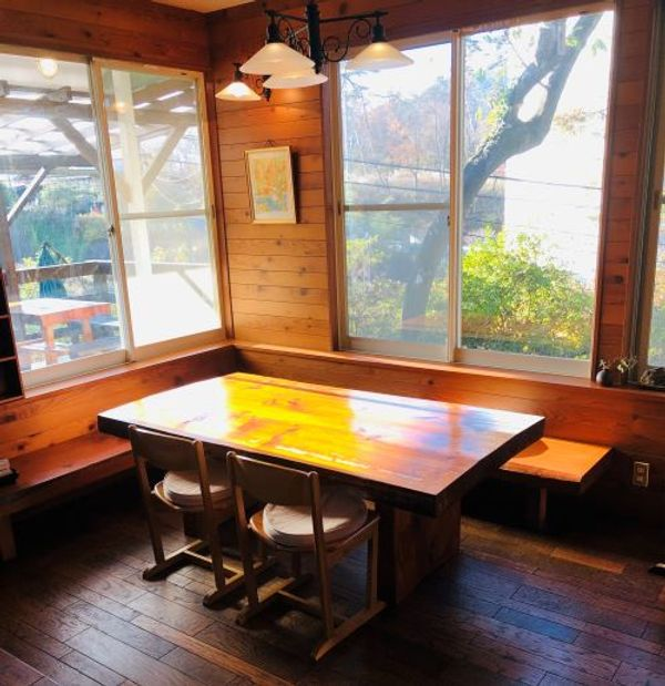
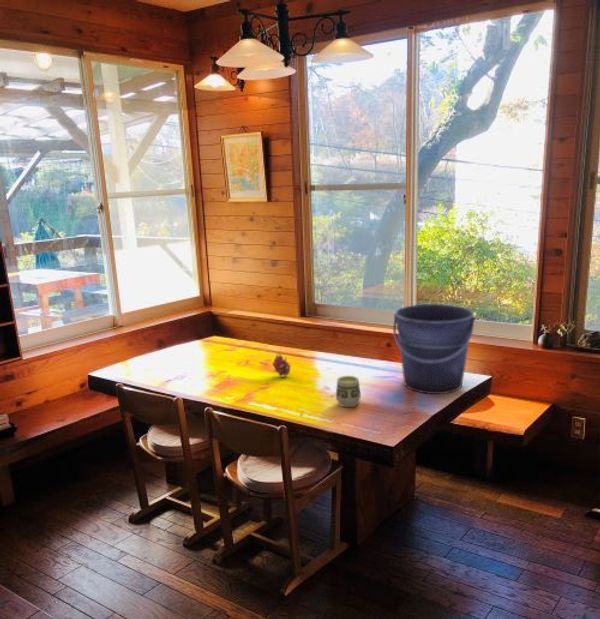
+ cup (348, 391)
+ fruit (281, 364)
+ bucket (432, 349)
